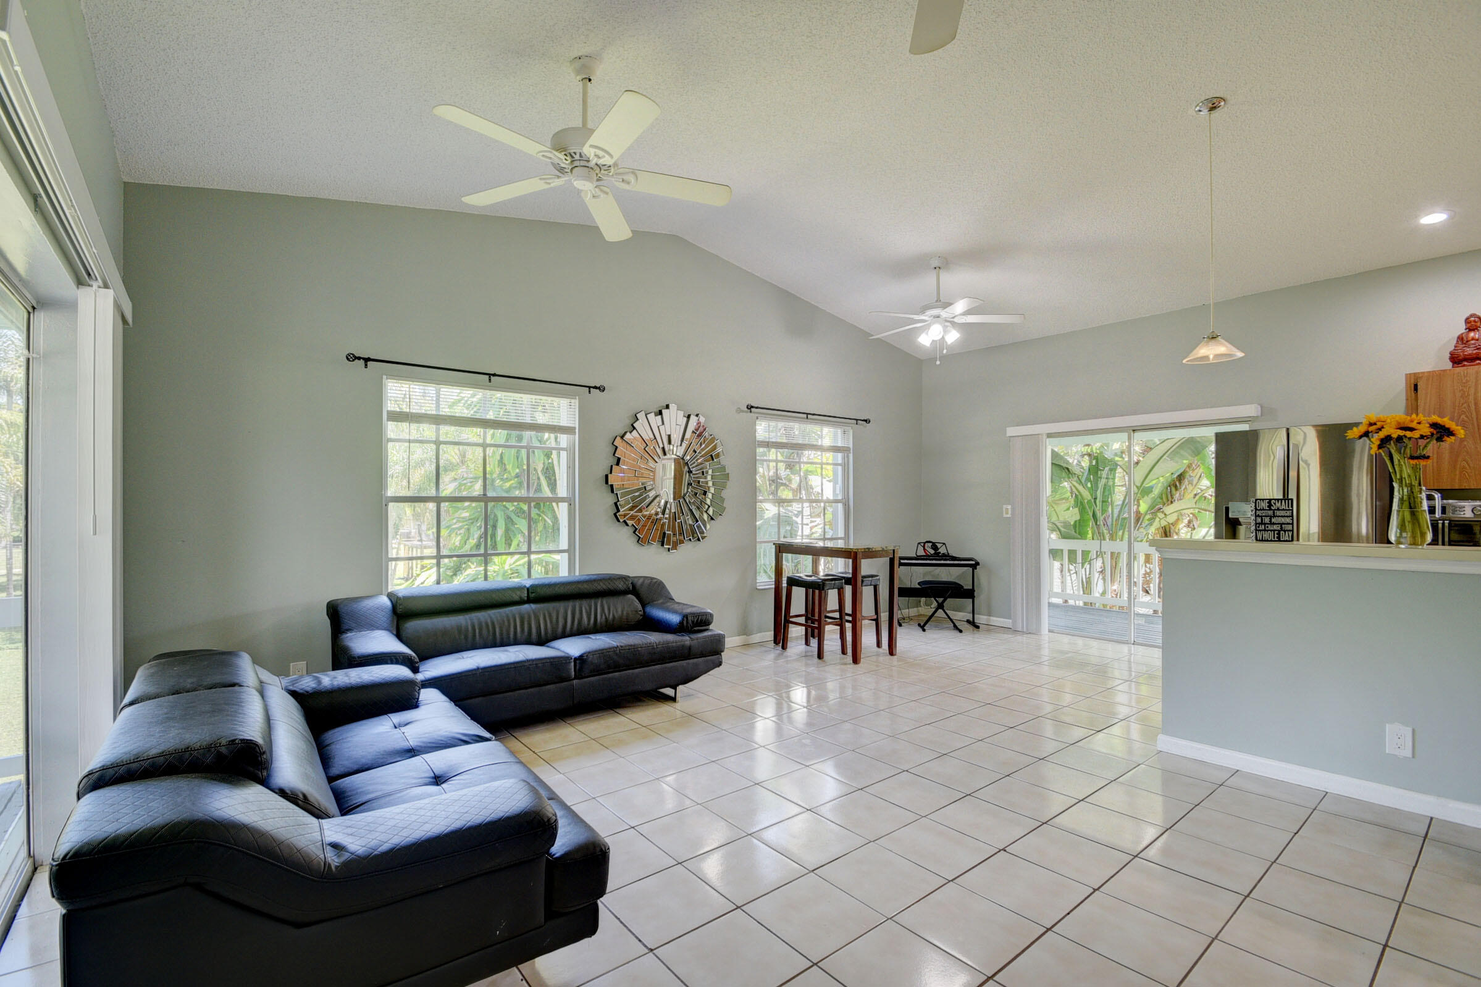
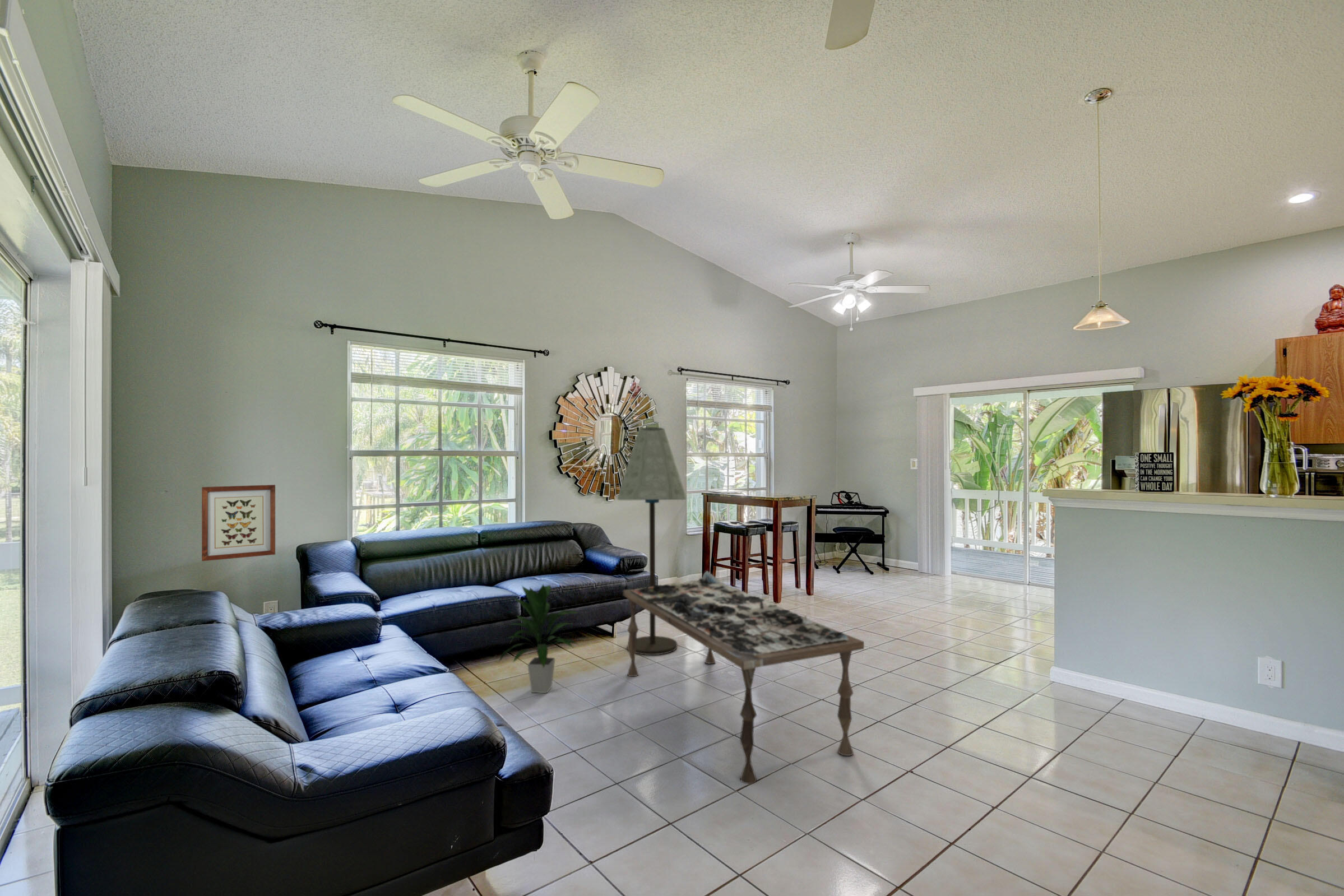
+ wall art (239, 521)
+ indoor plant (539, 635)
+ coffee table (725, 650)
+ floor lamp (652, 536)
